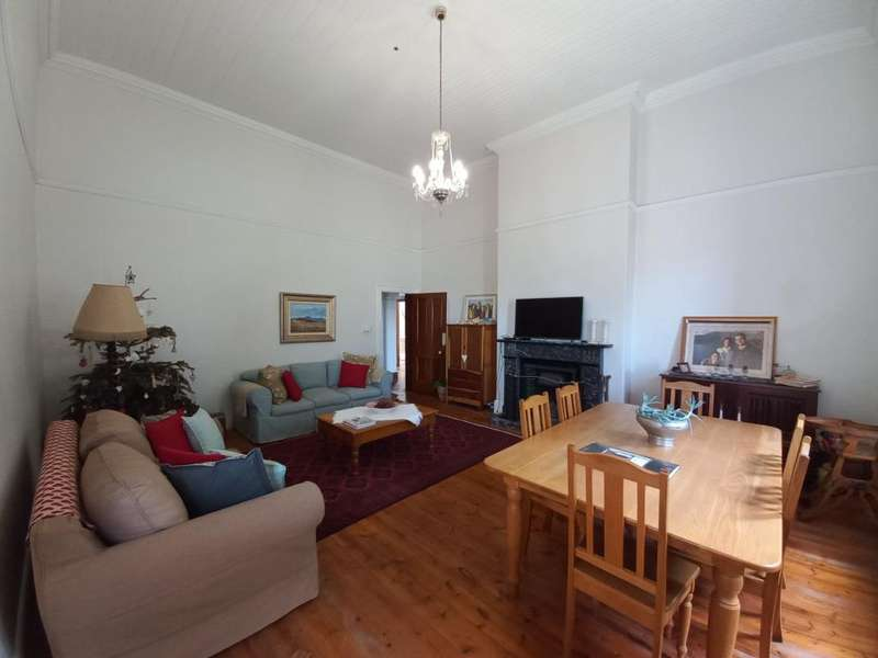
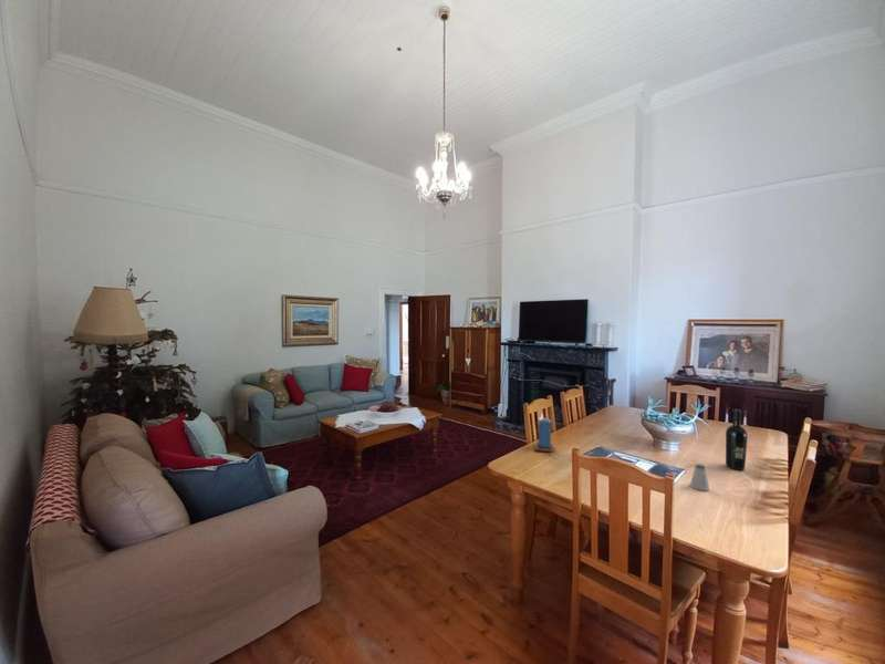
+ saltshaker (699, 476)
+ candle (543, 432)
+ wine bottle (736, 438)
